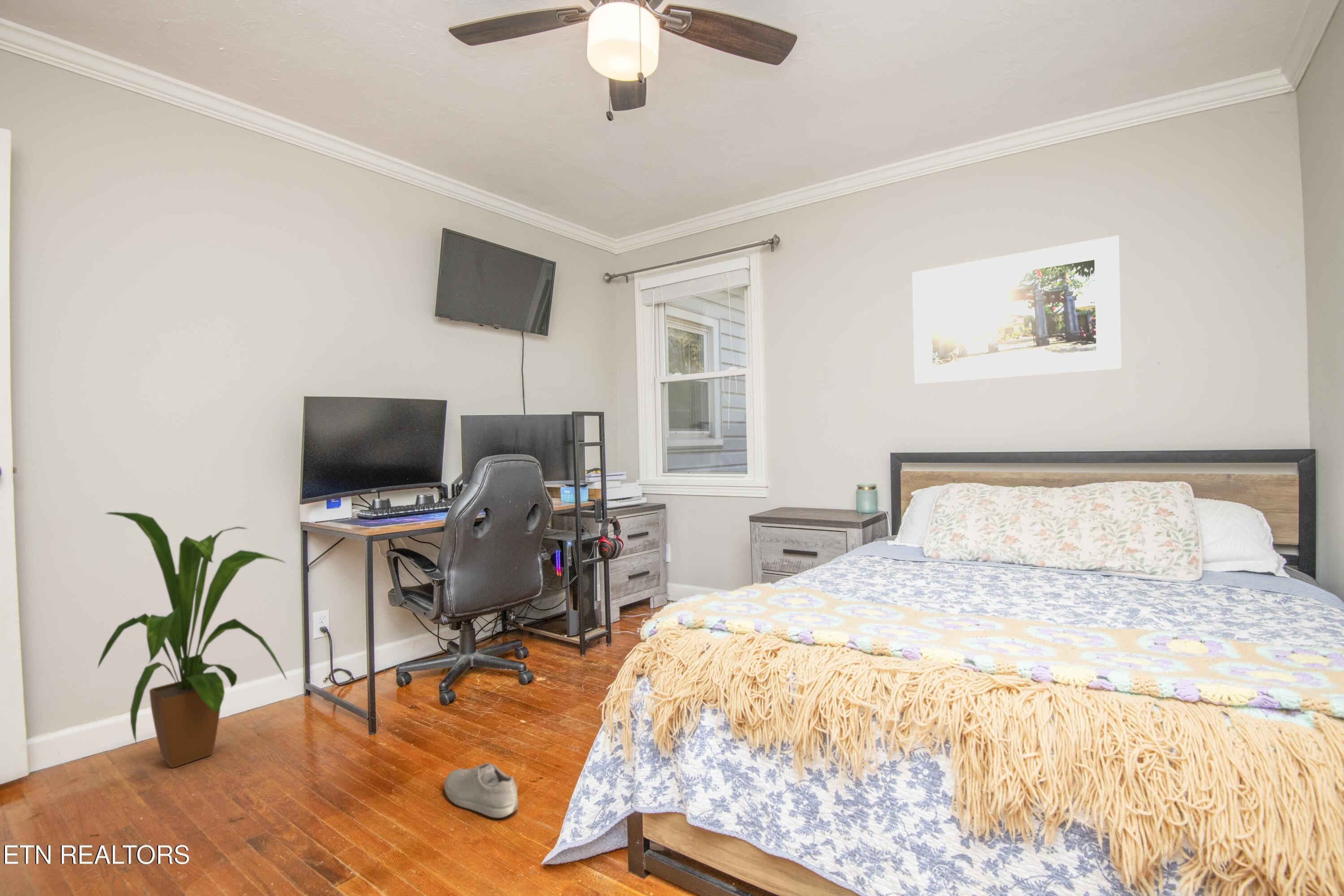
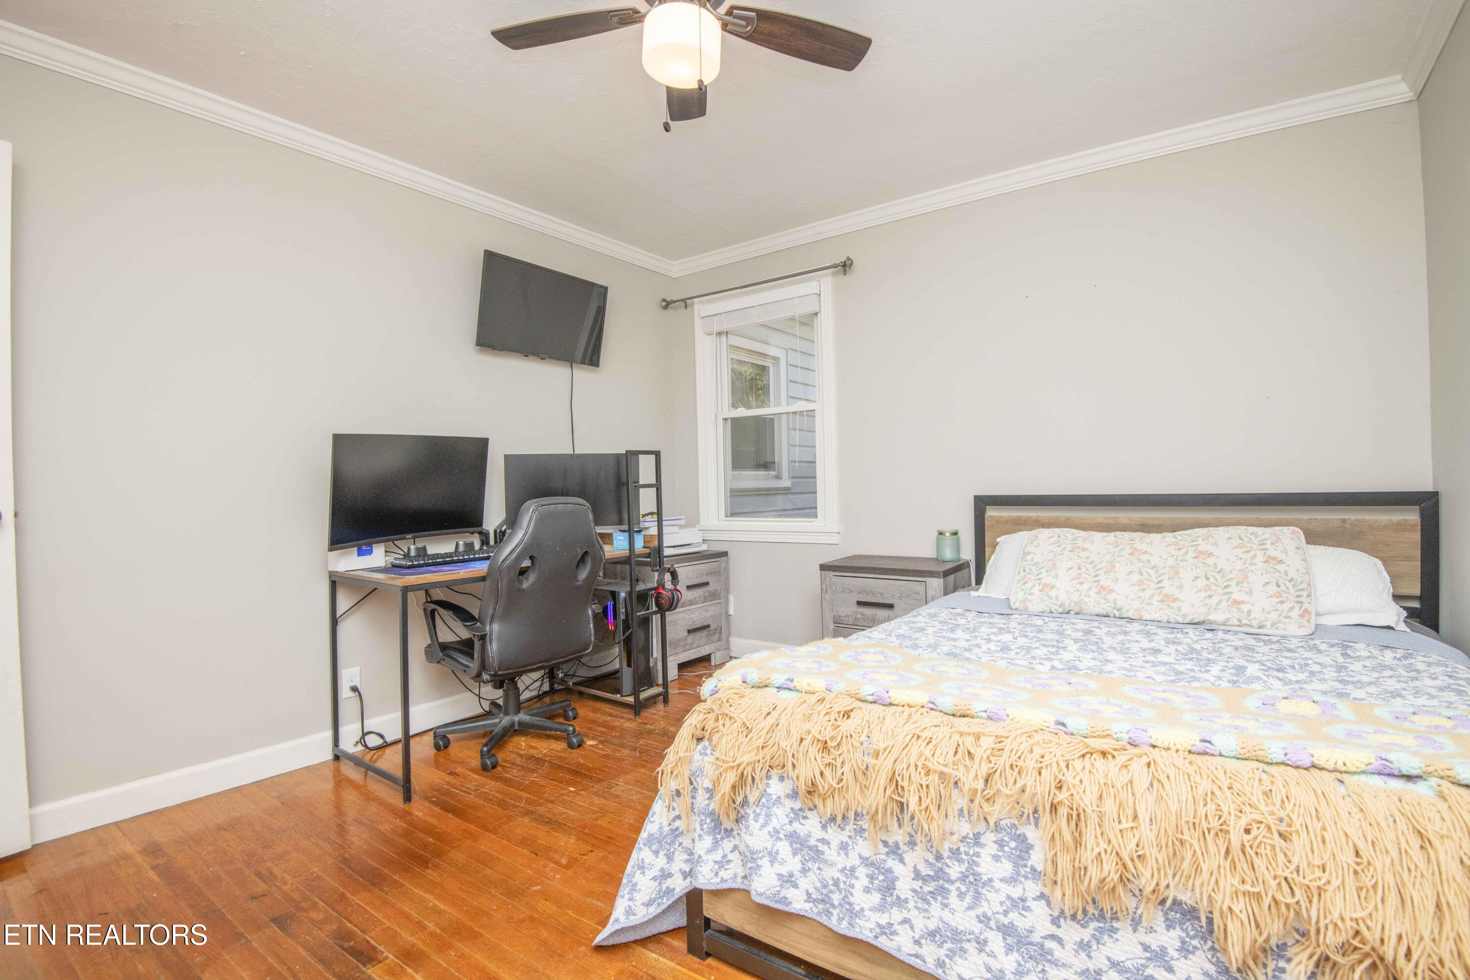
- shoe (479, 781)
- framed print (1008, 316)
- house plant (208, 624)
